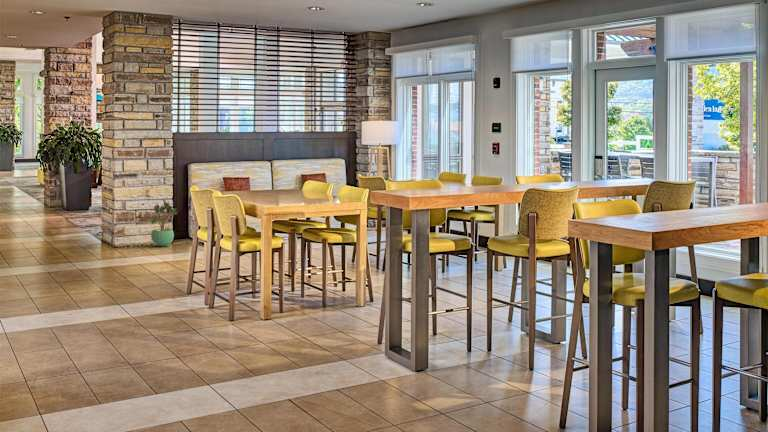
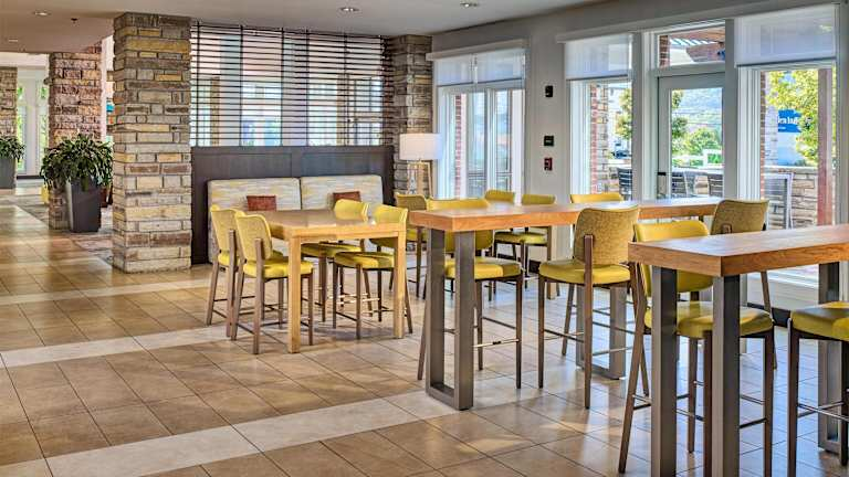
- potted plant (163, 224)
